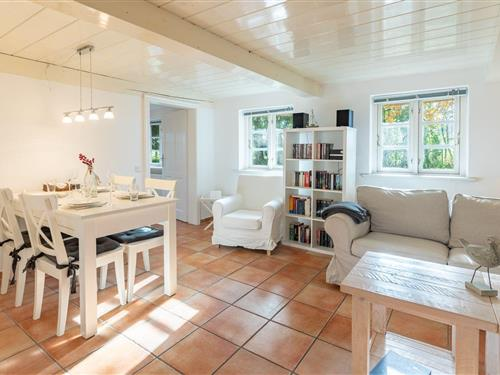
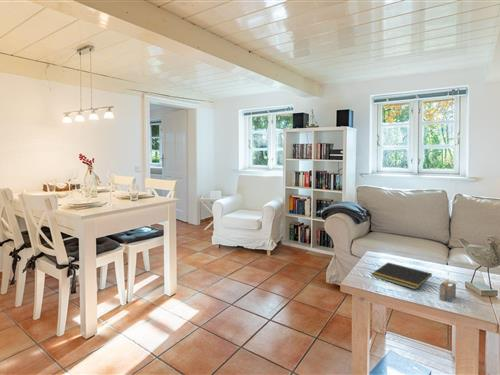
+ architectural model (447, 284)
+ notepad (400, 274)
